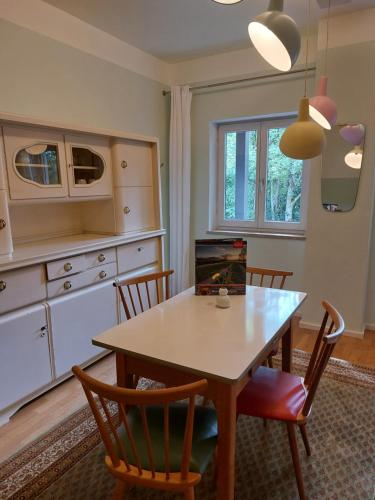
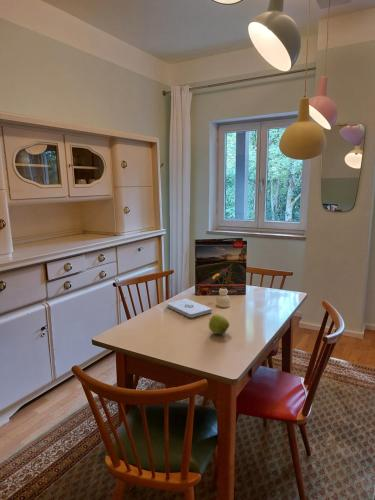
+ notepad (188, 307)
+ apple (218, 323)
